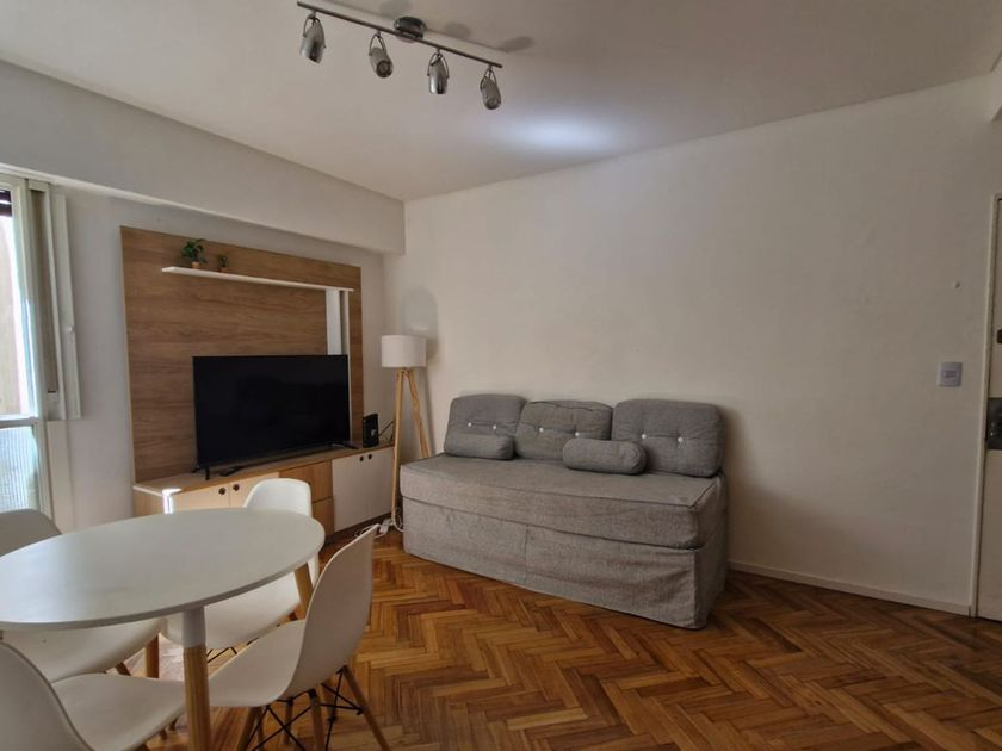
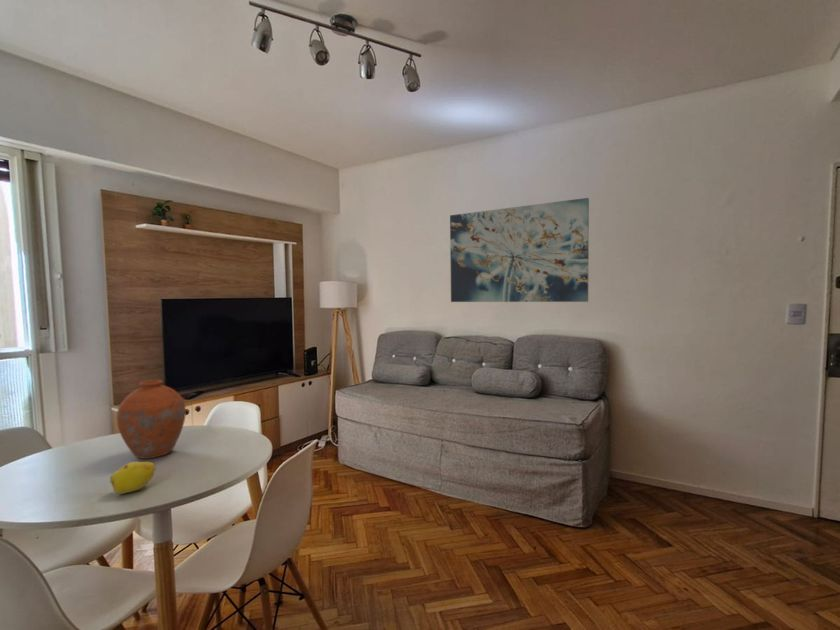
+ wall art (513, 255)
+ vase (152, 417)
+ fruit (134, 475)
